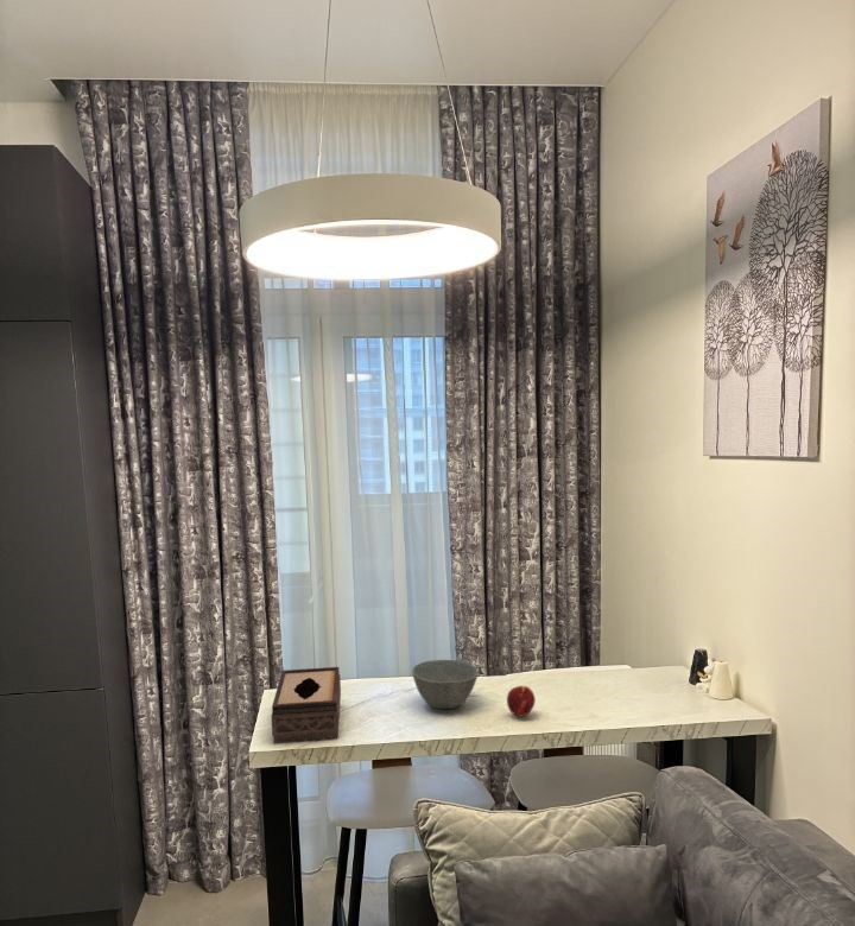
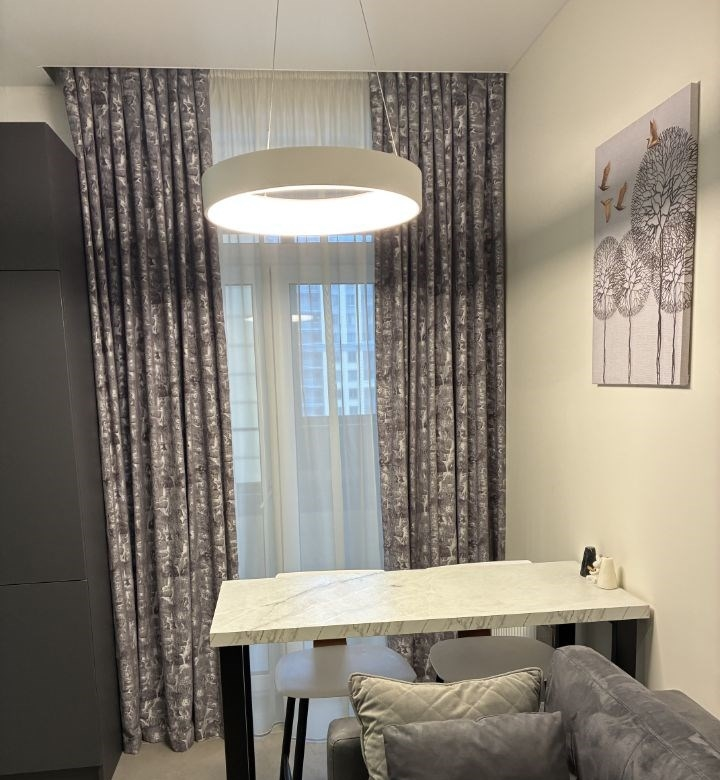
- bowl (445, 686)
- tissue box (308, 703)
- peach (520, 700)
